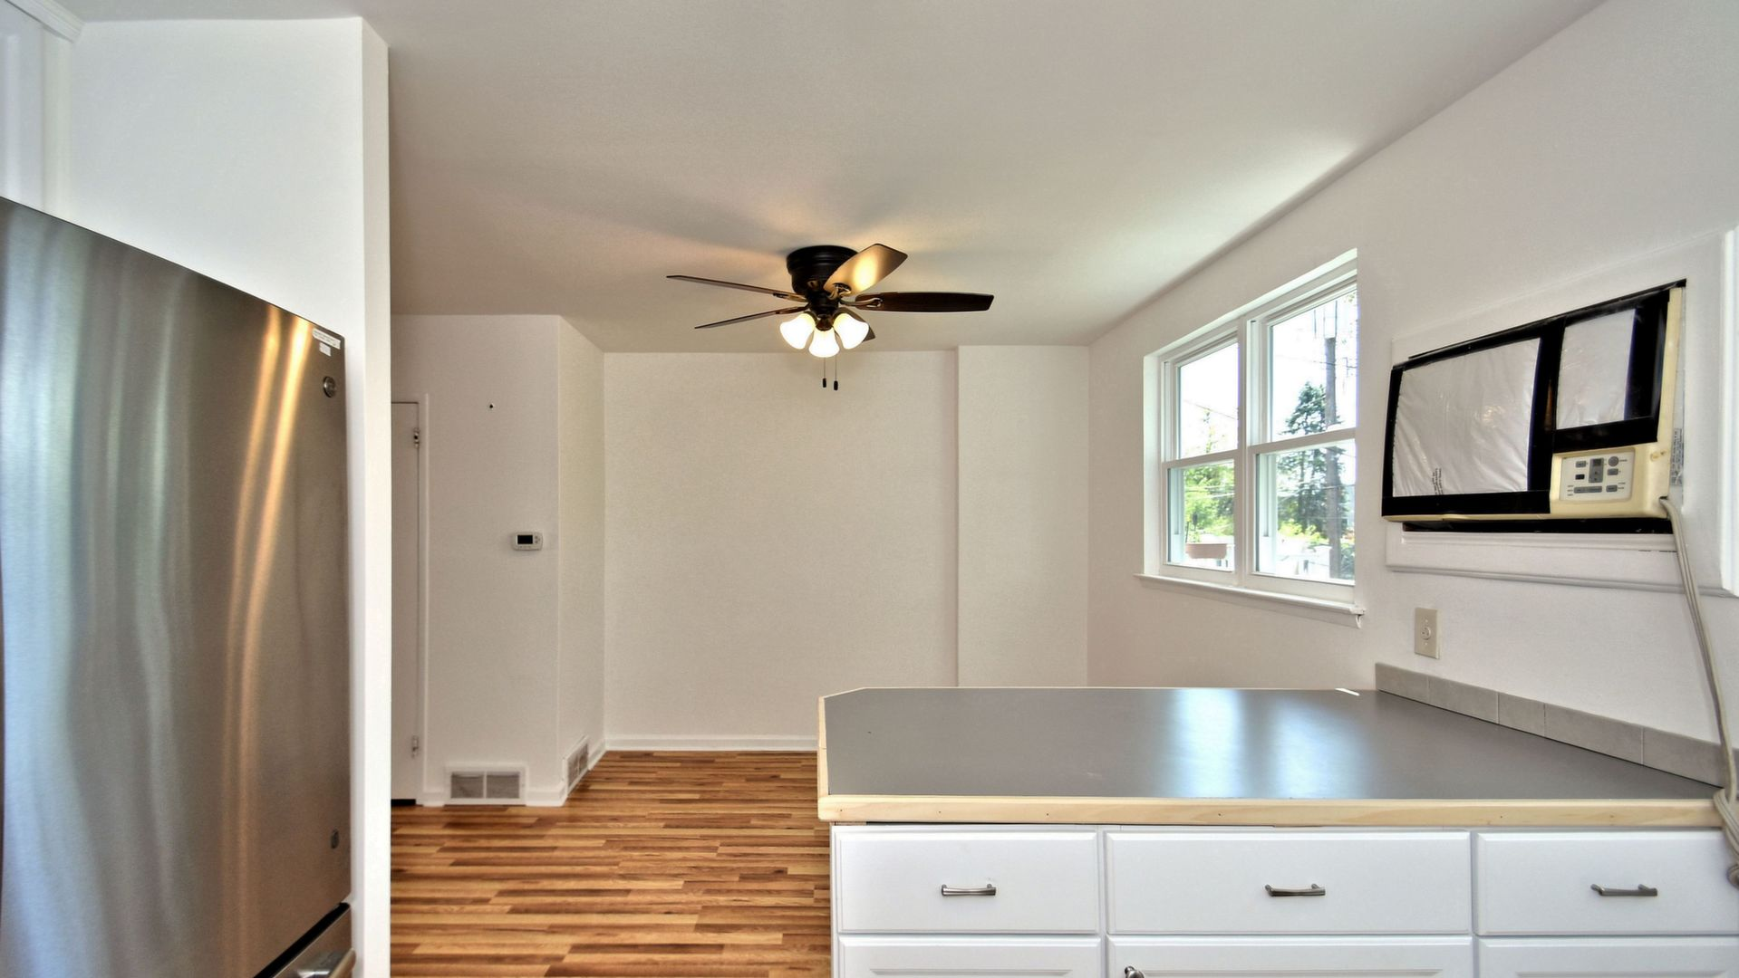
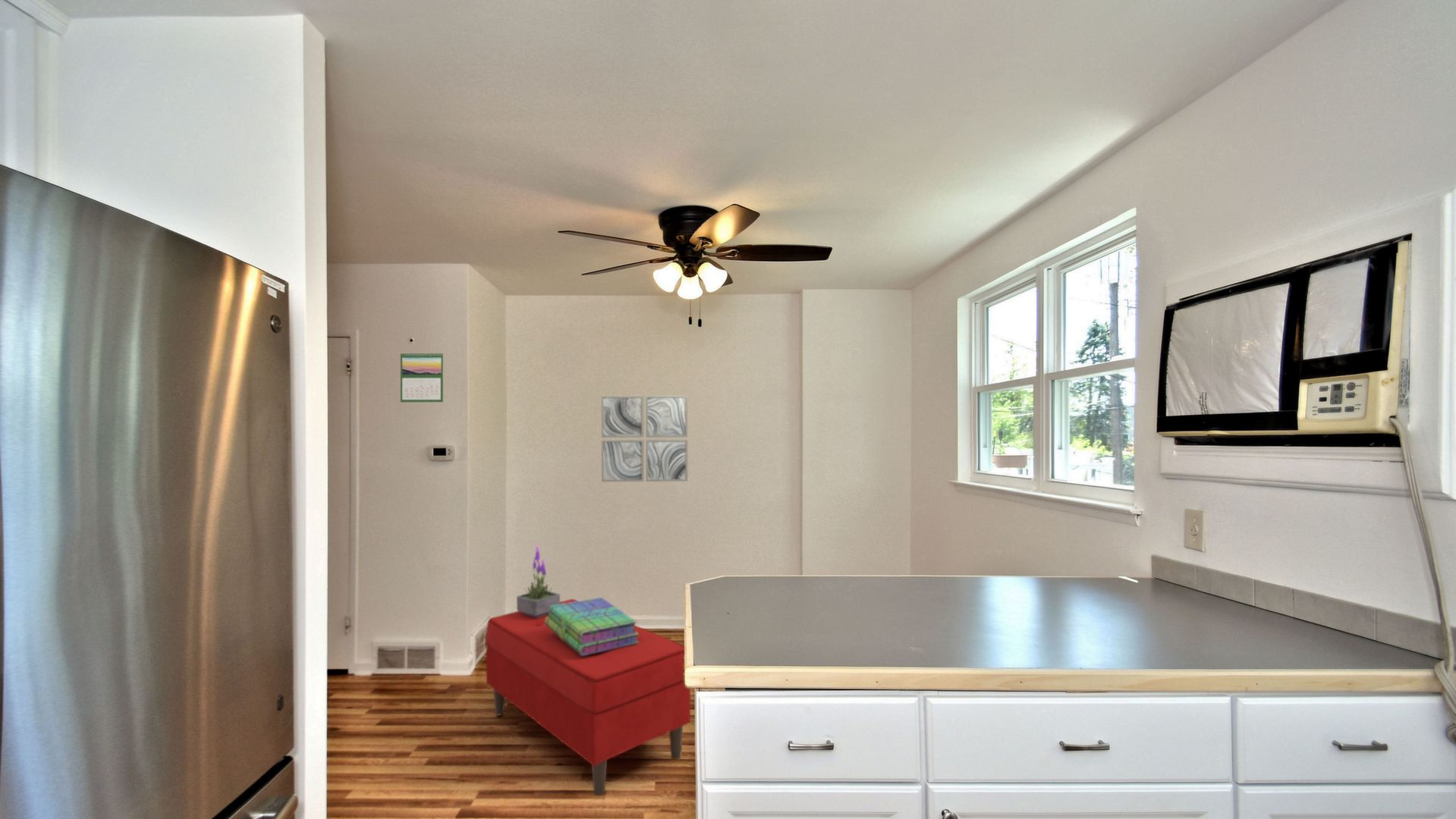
+ wall art (643, 437)
+ calendar (422, 376)
+ bench (581, 682)
+ stack of books (590, 628)
+ potted plant (538, 578)
